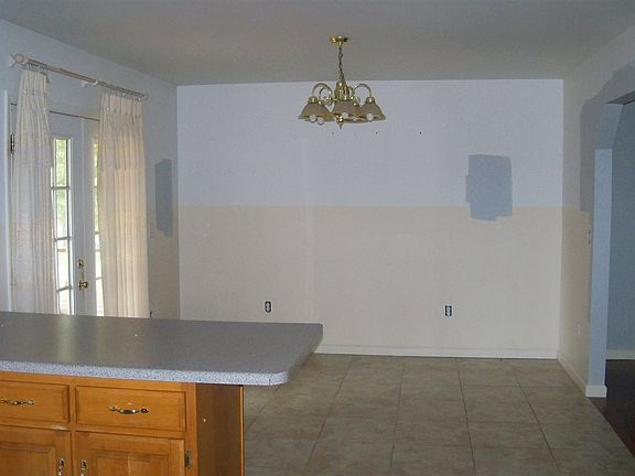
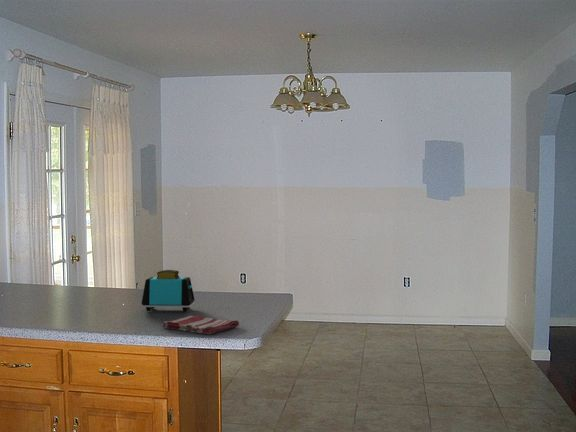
+ toaster (168, 290)
+ dish towel (200, 323)
